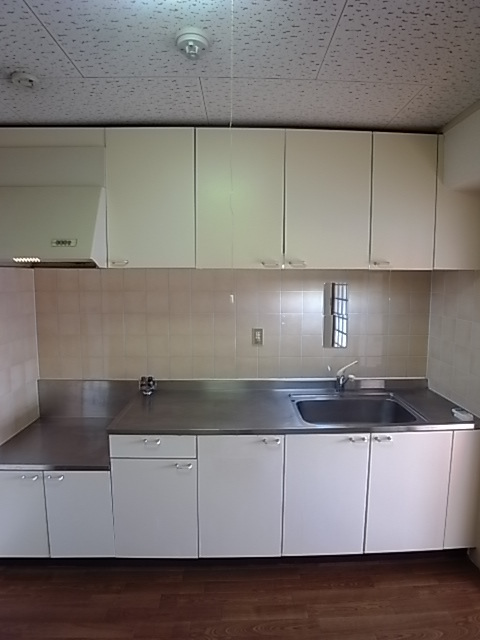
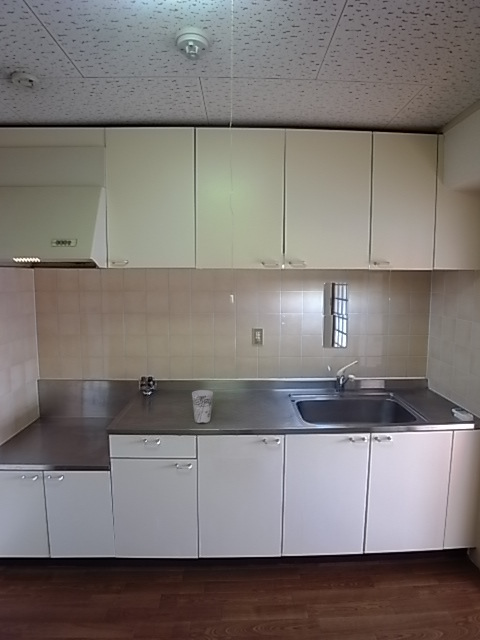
+ cup (202, 406)
